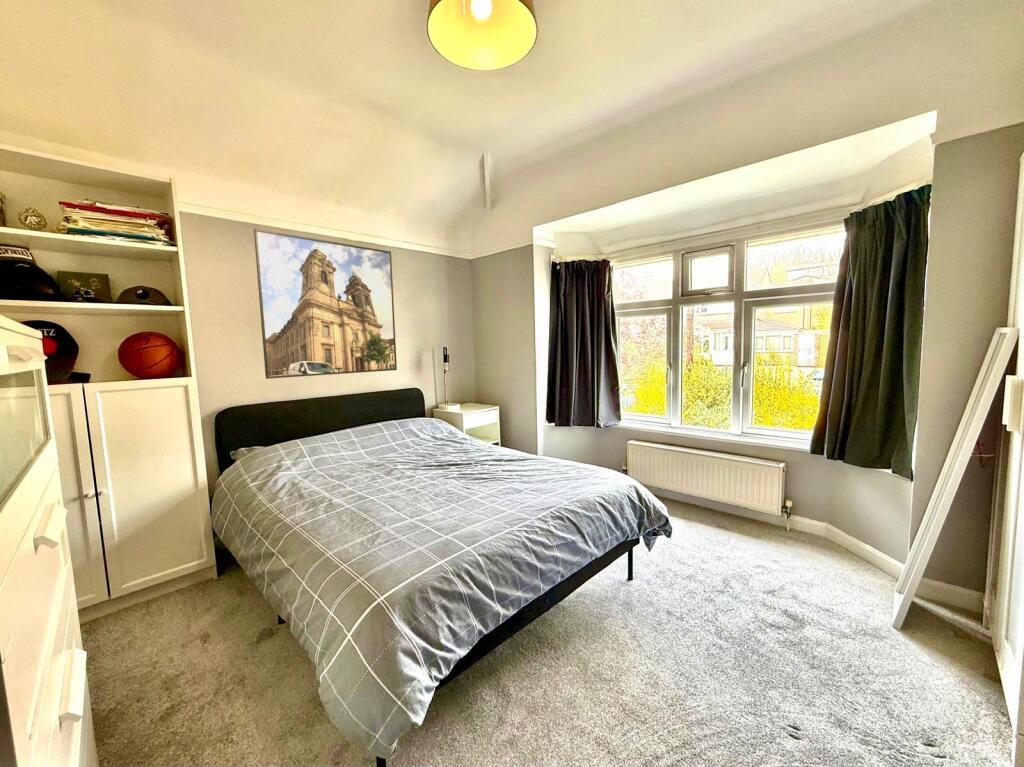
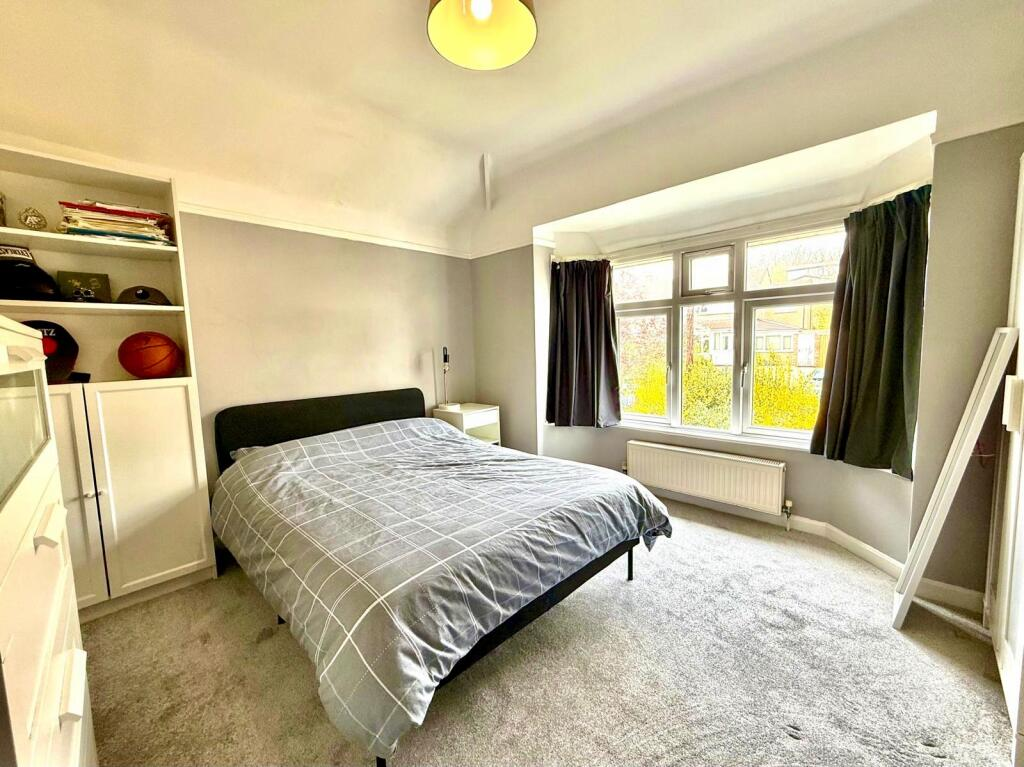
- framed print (334, 308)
